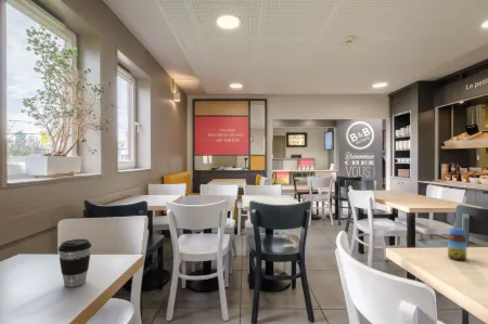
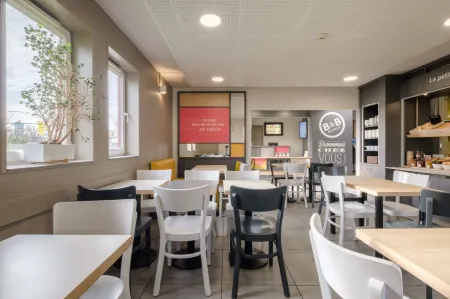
- jar (457, 243)
- coffee cup (75, 262)
